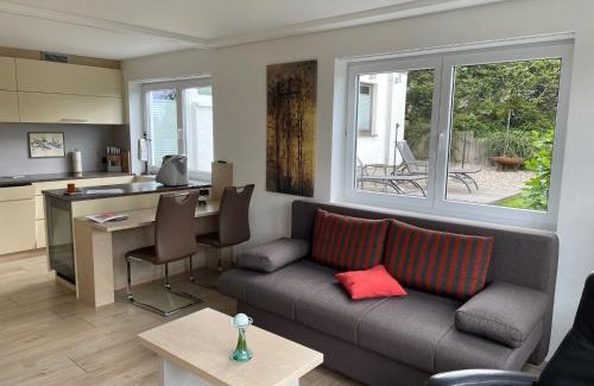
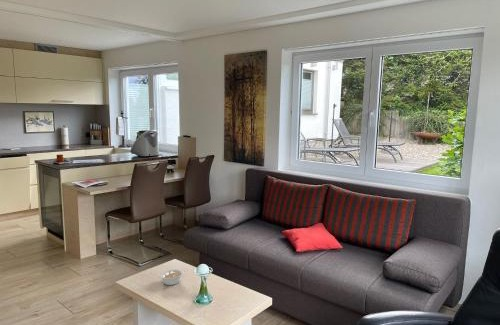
+ legume (172, 276)
